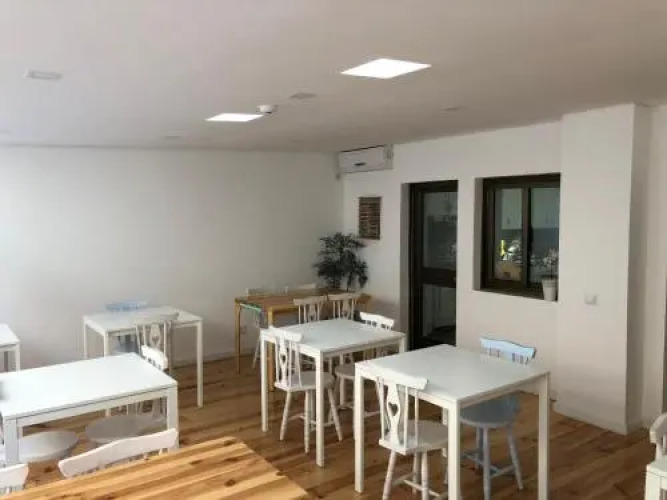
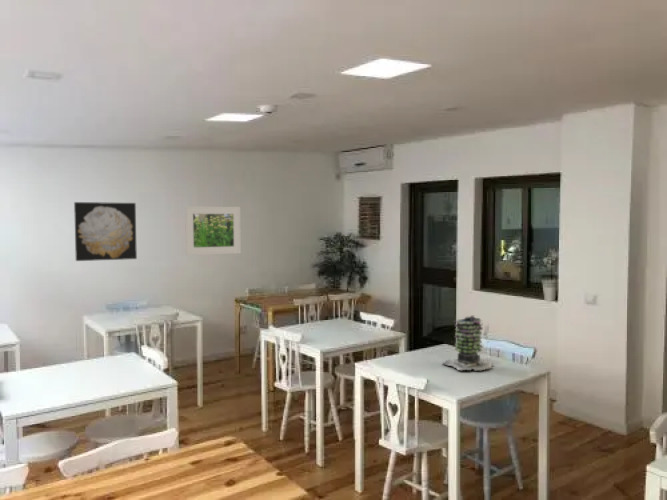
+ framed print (213, 230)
+ succulent plant (467, 339)
+ wall art (106, 231)
